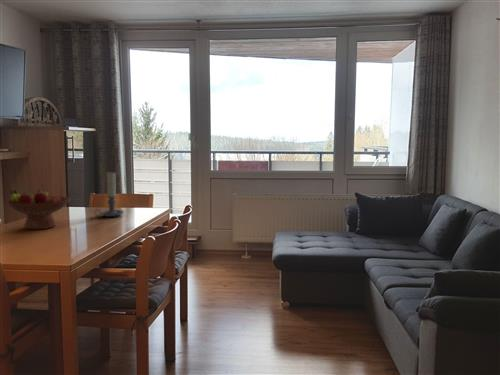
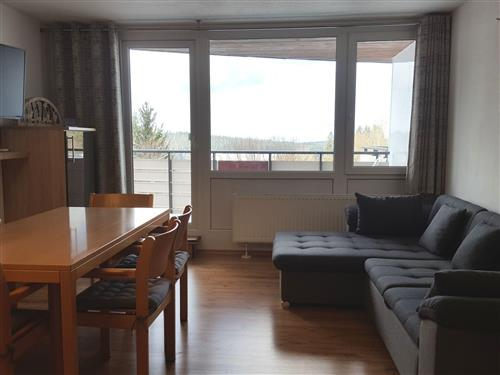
- candle holder (108, 193)
- fruit bowl (39, 208)
